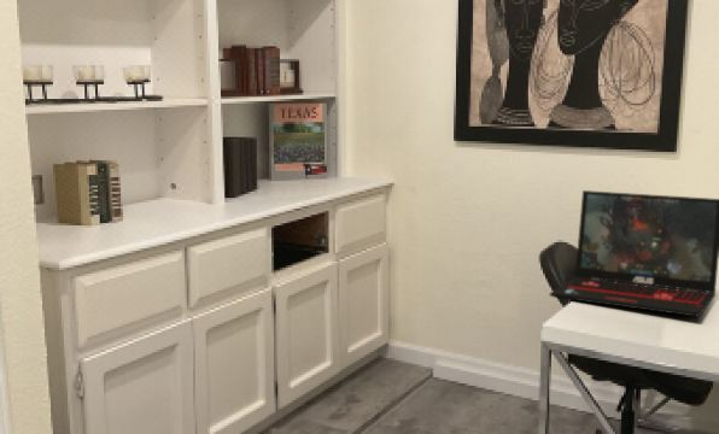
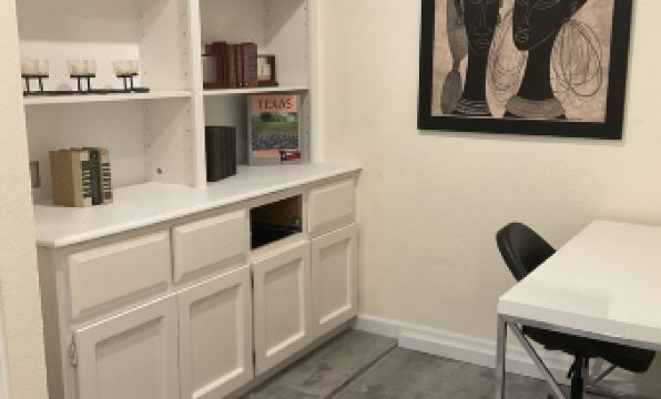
- laptop (636, 248)
